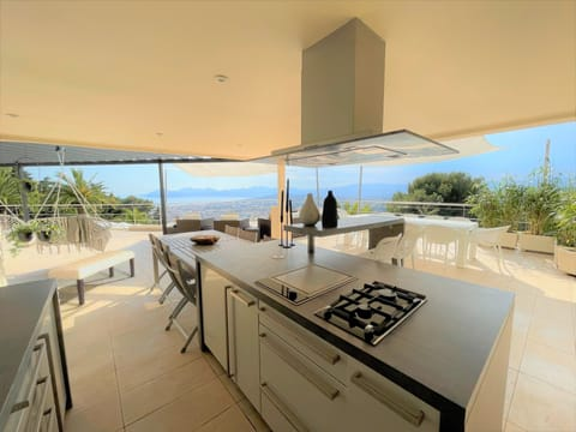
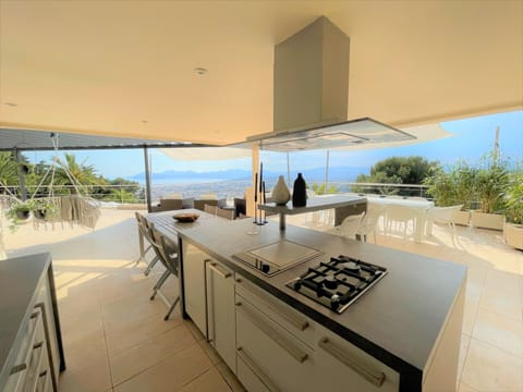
- bench (97, 271)
